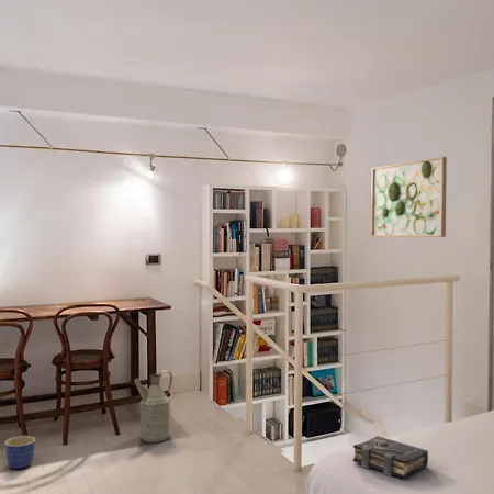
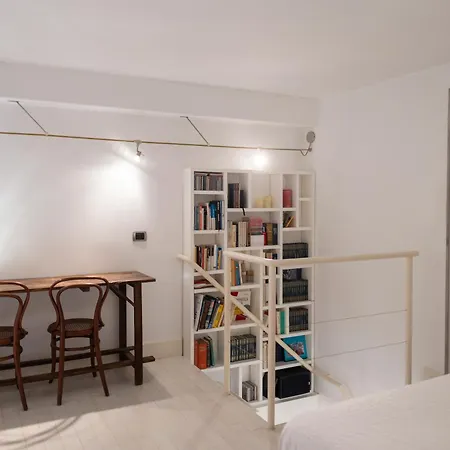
- watering can (153, 404)
- planter (20, 452)
- wall art (404, 200)
- book (390, 454)
